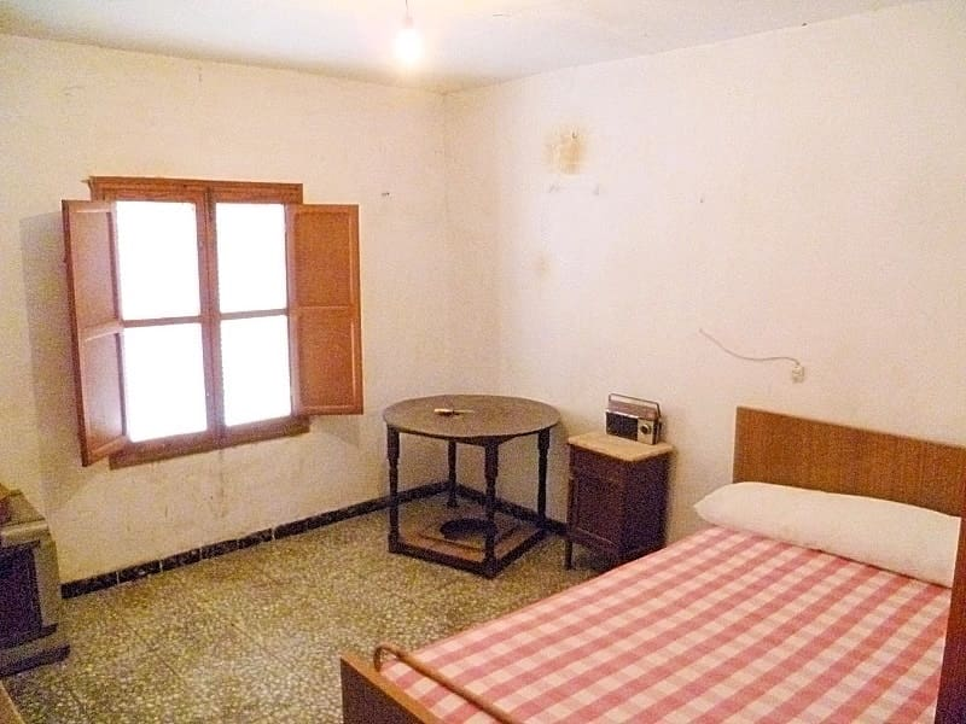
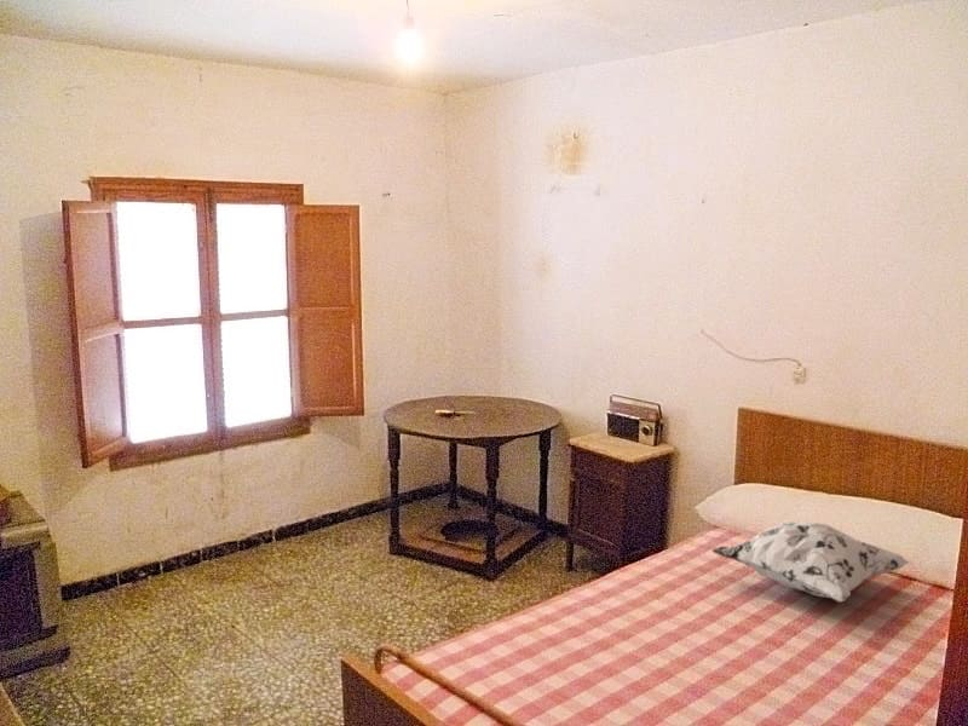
+ decorative pillow (808, 557)
